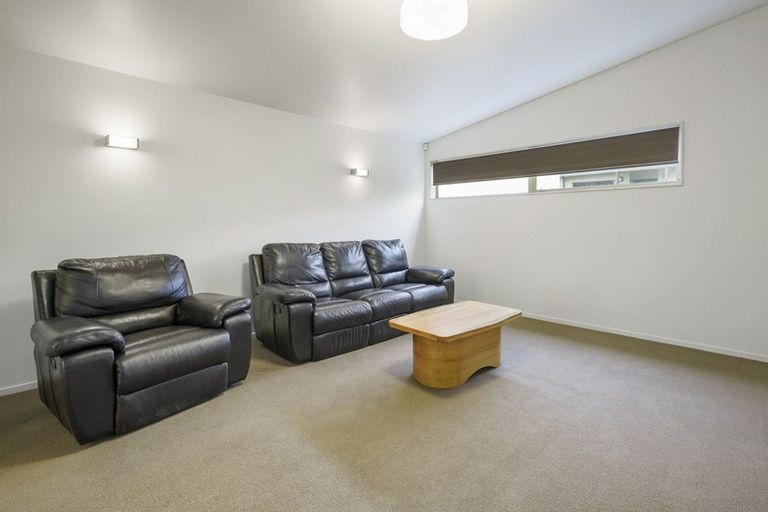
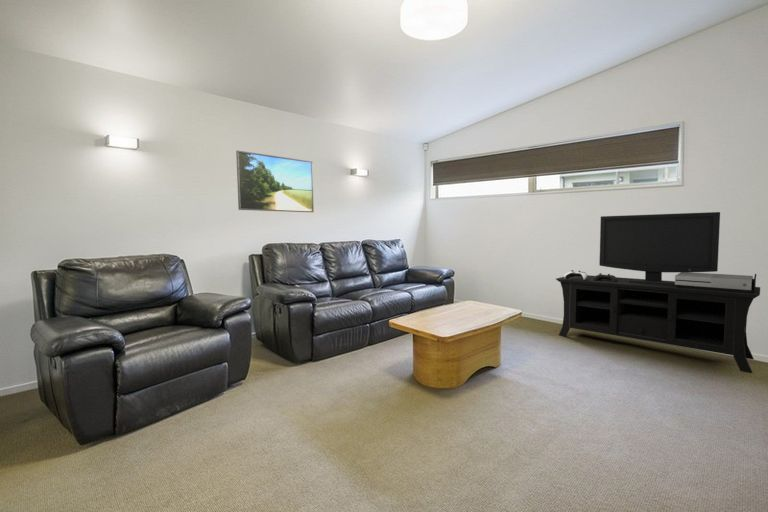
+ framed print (278, 184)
+ media console (647, 281)
